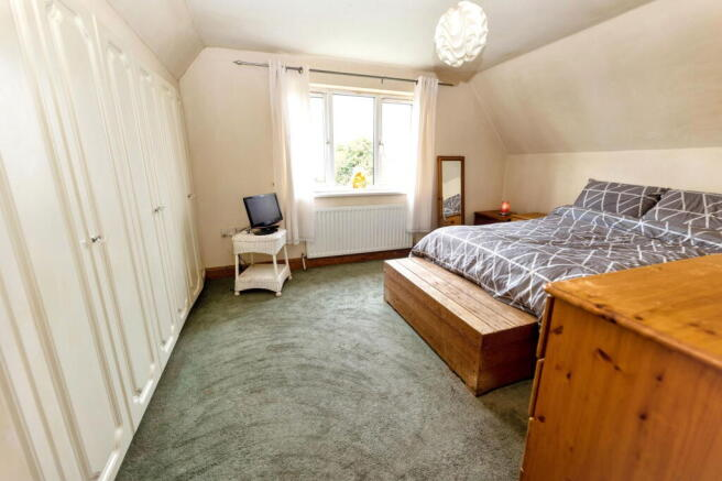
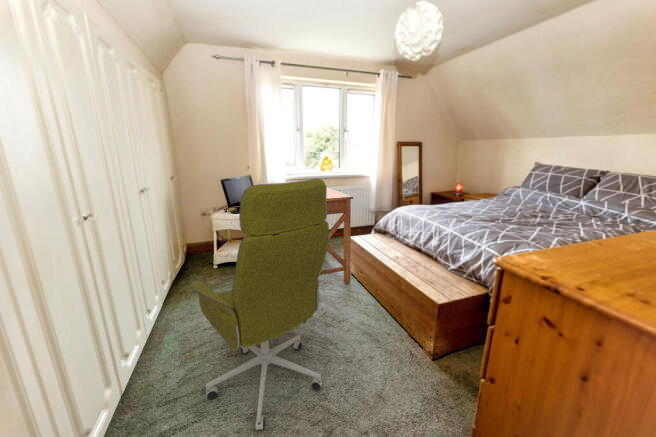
+ office chair (263, 289)
+ desk (329, 231)
